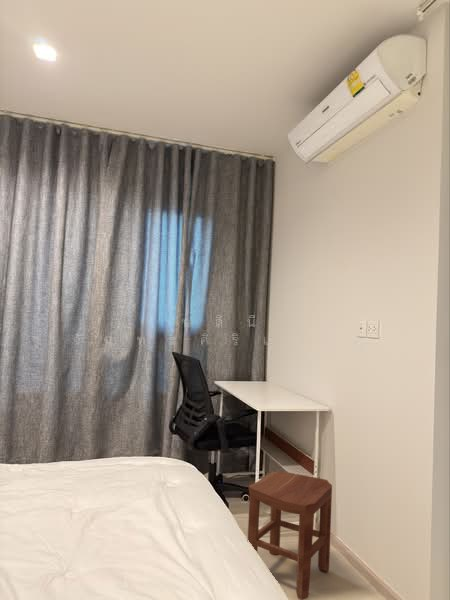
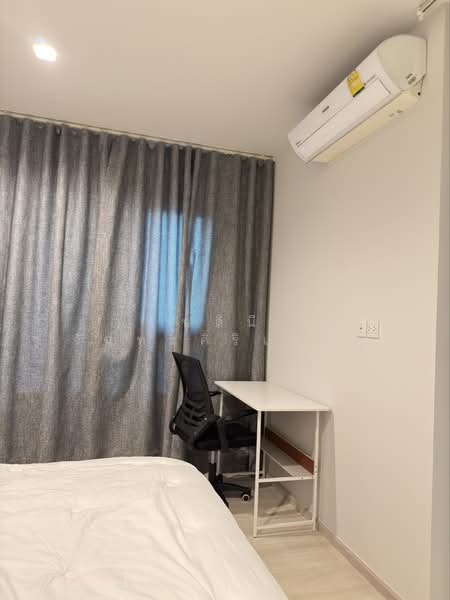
- stool (289, 527)
